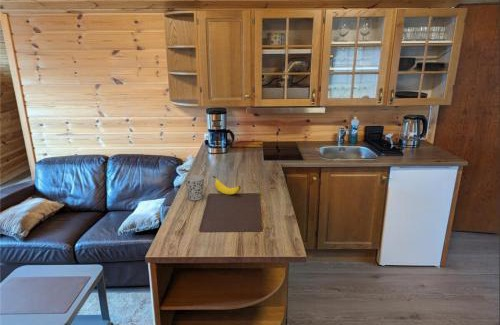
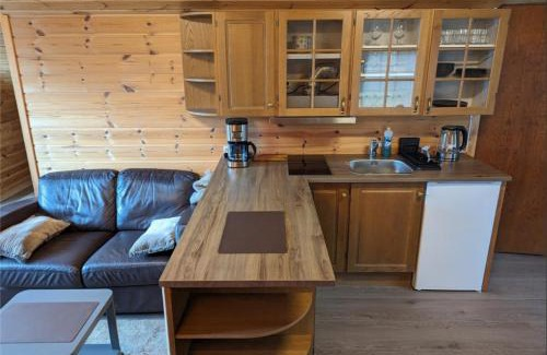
- banana (225, 186)
- cup (195, 187)
